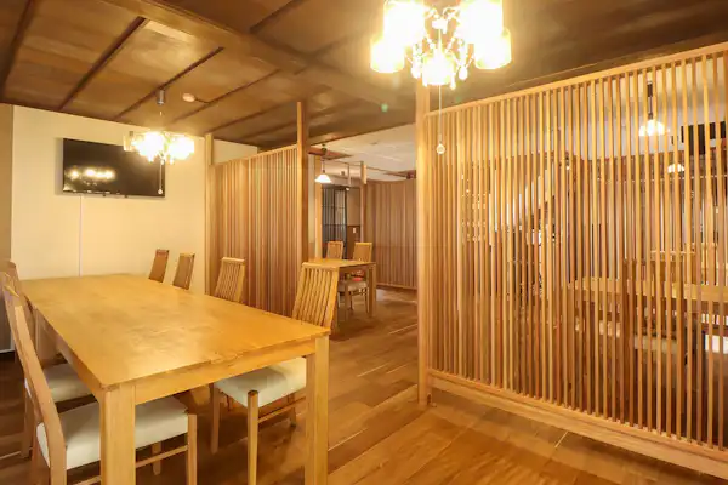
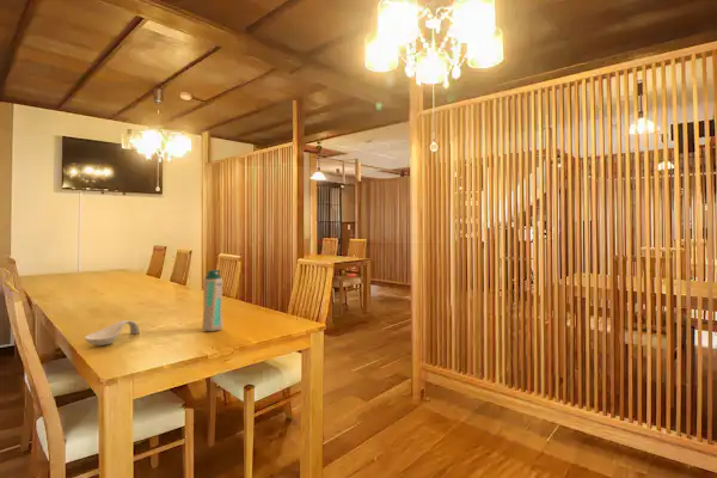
+ water bottle (213, 299)
+ spoon rest (114, 331)
